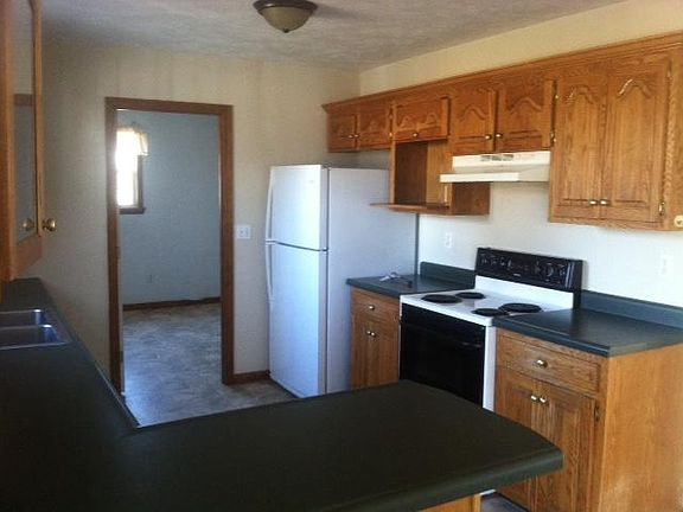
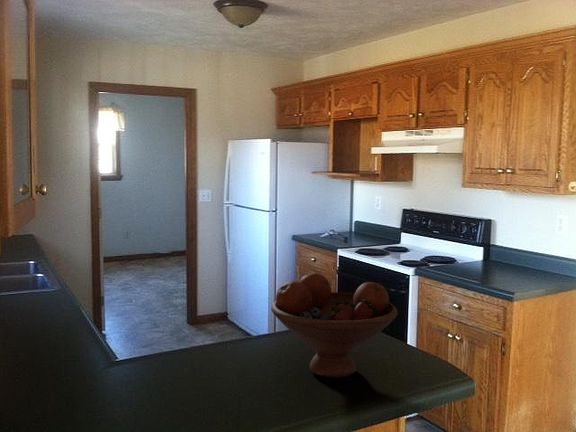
+ fruit bowl (333, 325)
